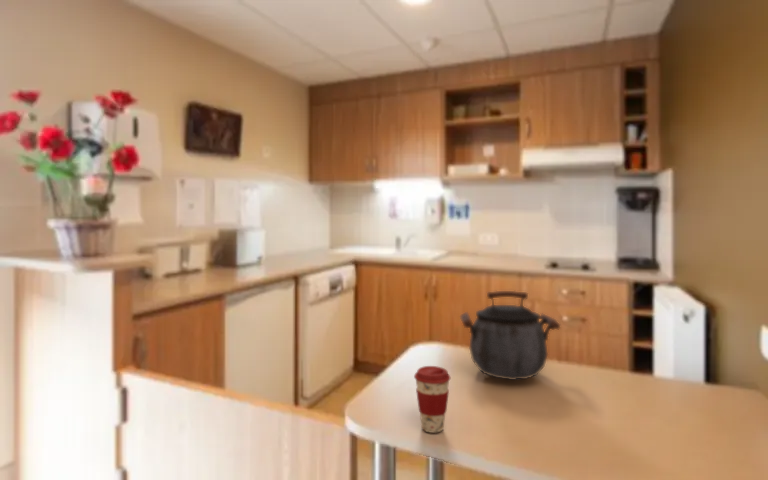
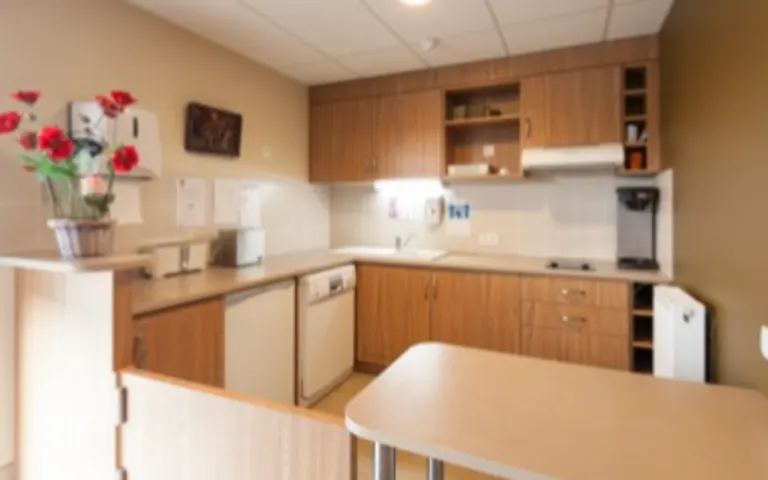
- coffee cup (432, 399)
- kettle (507, 333)
